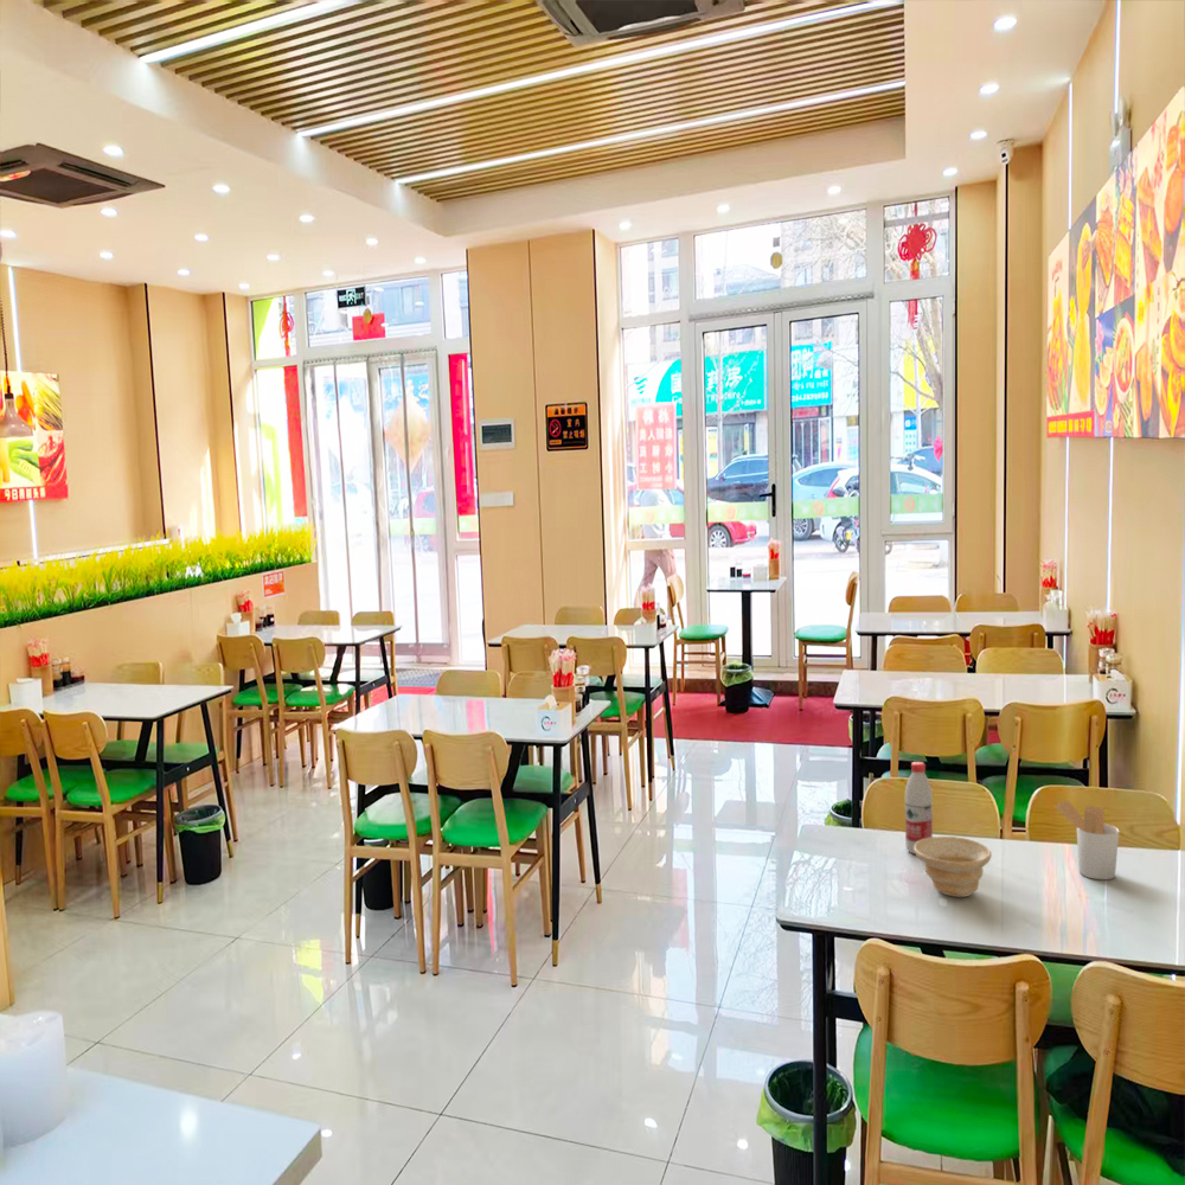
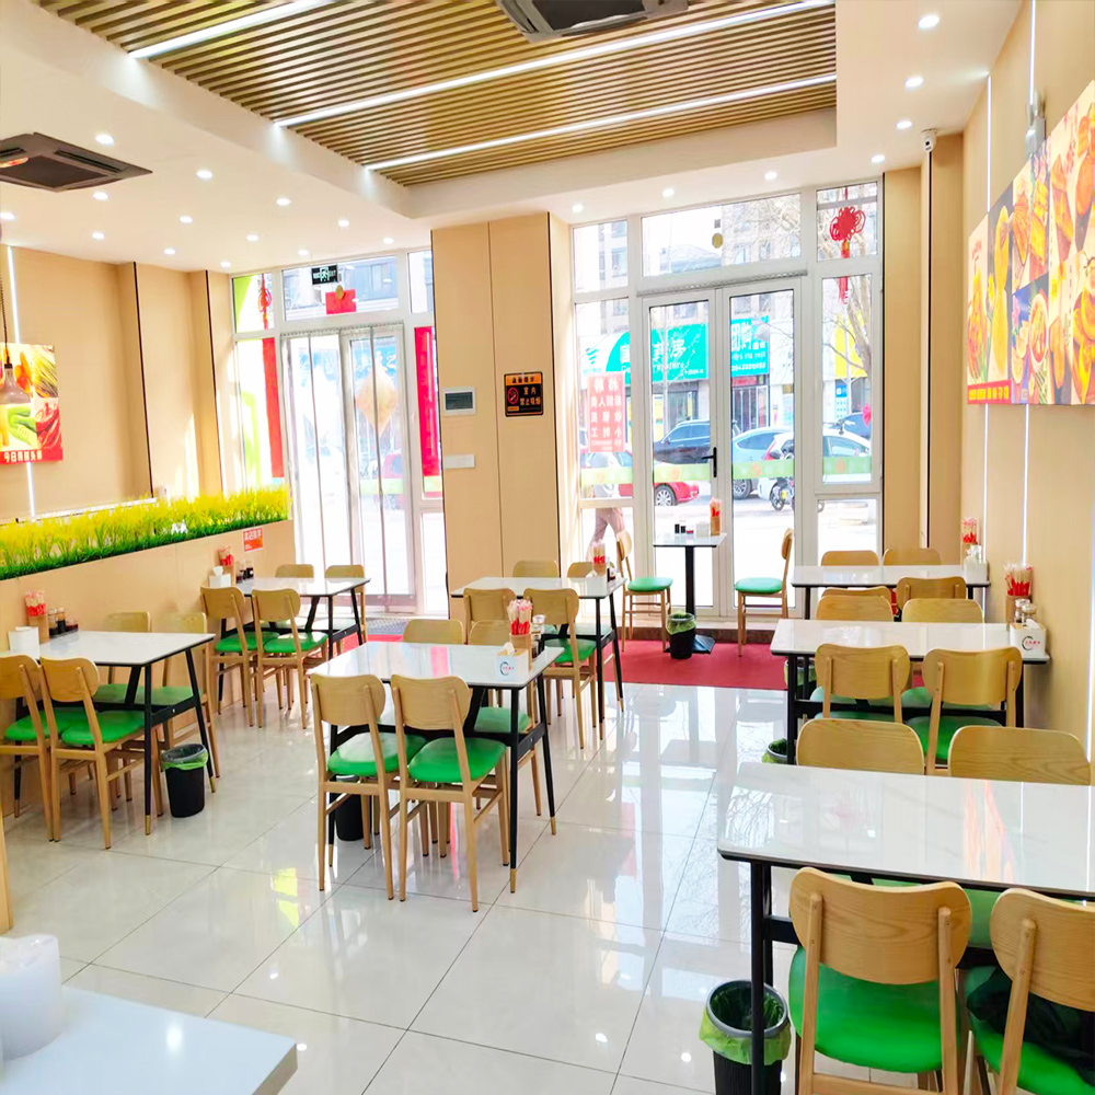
- utensil holder (1085, 838)
- bowl (952, 869)
- water bottle (918, 807)
